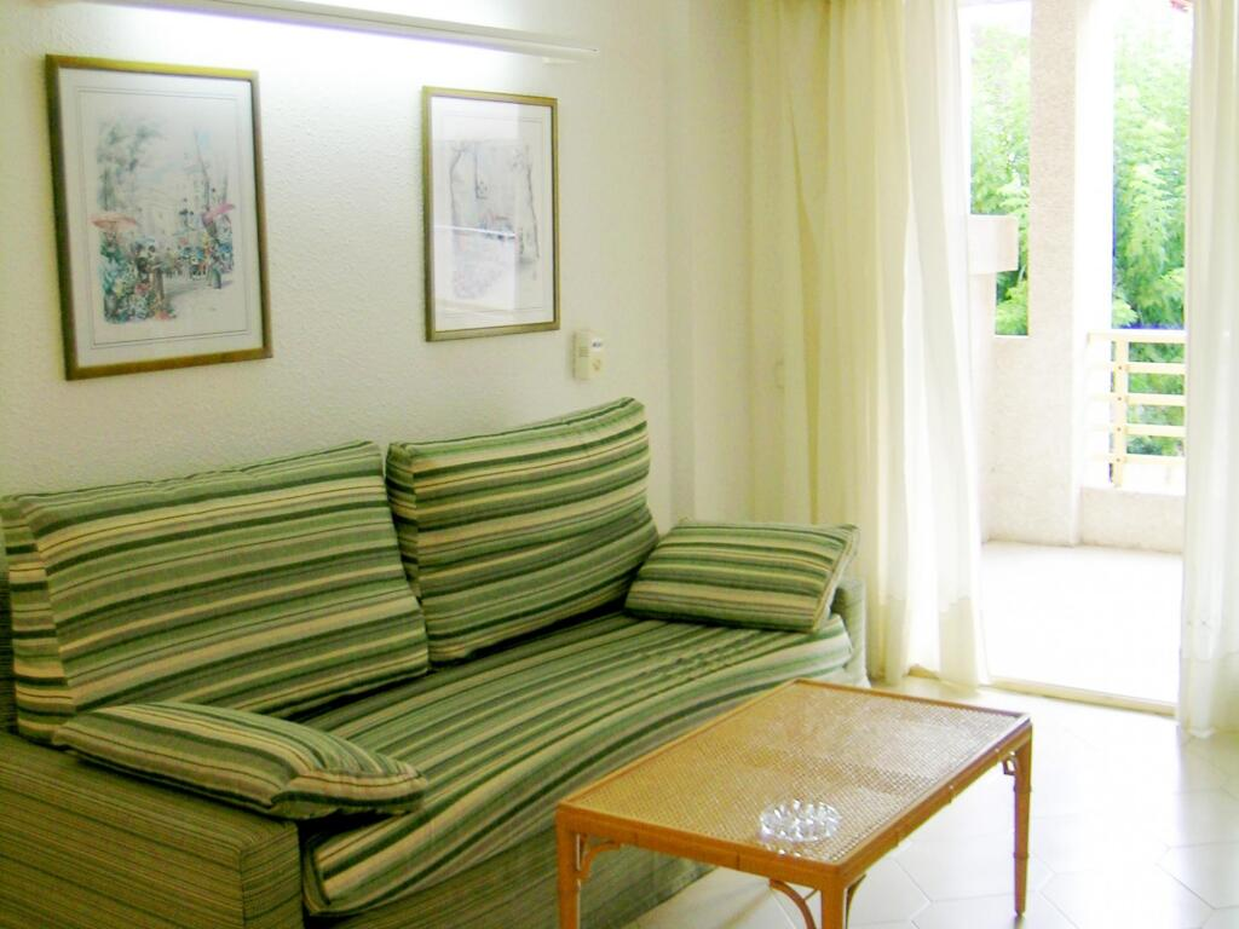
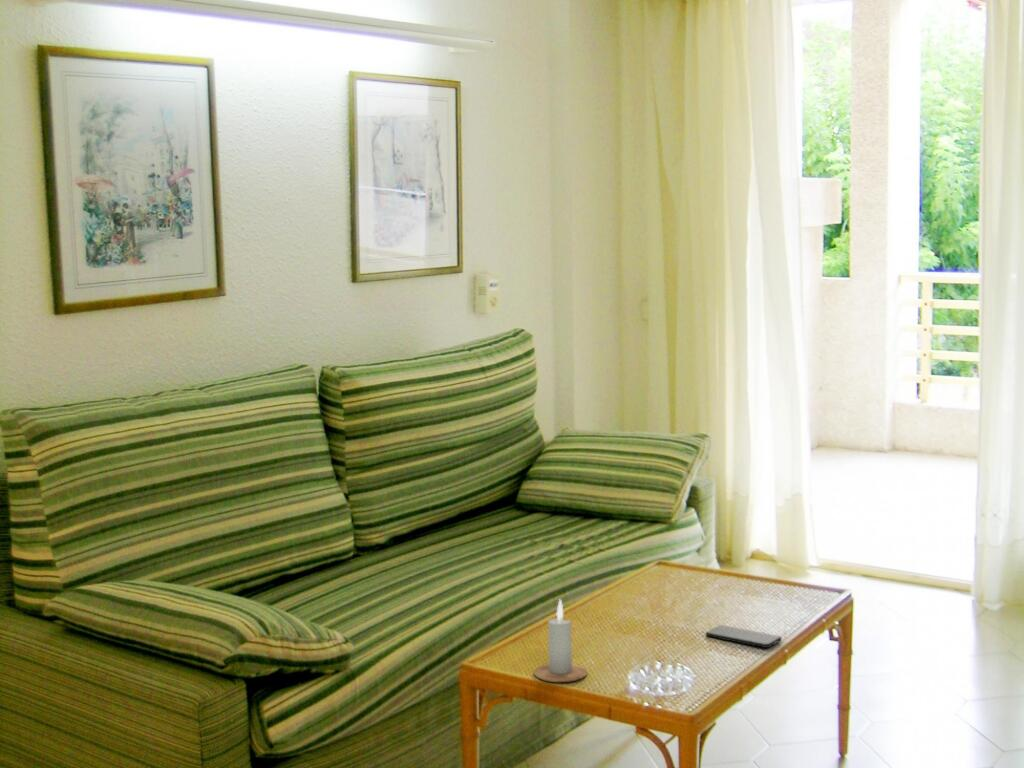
+ smartphone (743, 636)
+ candle (559, 636)
